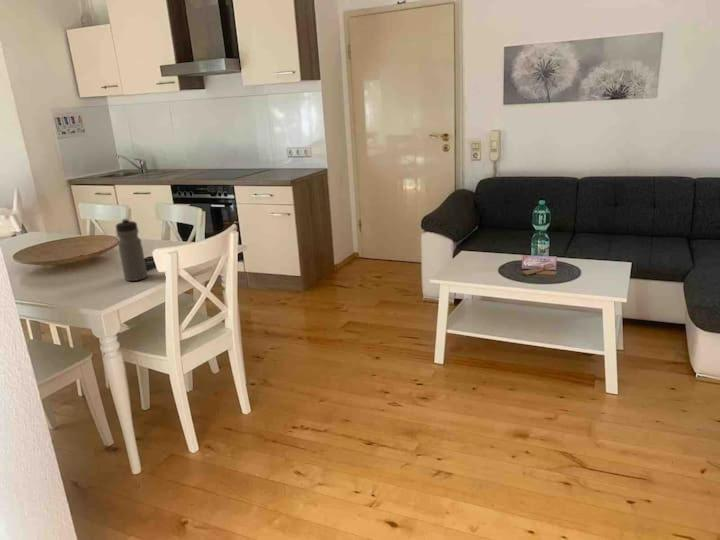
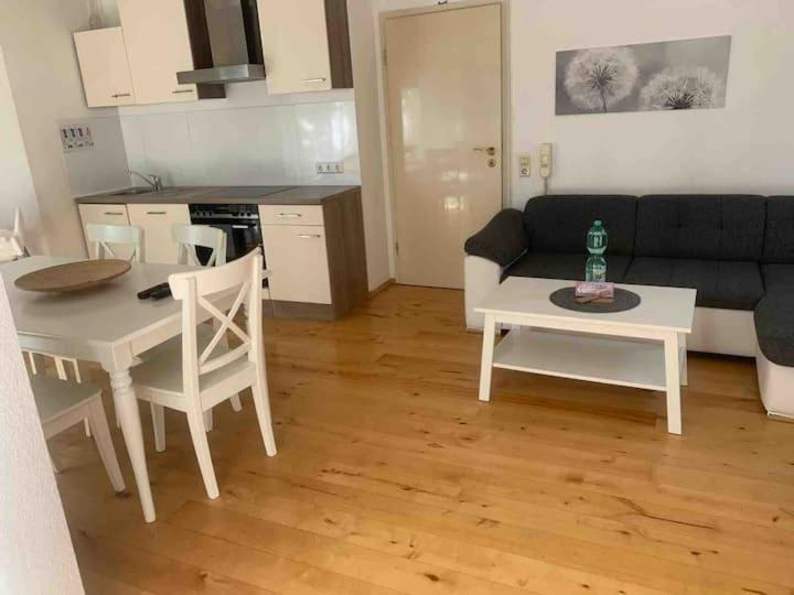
- water bottle (130, 248)
